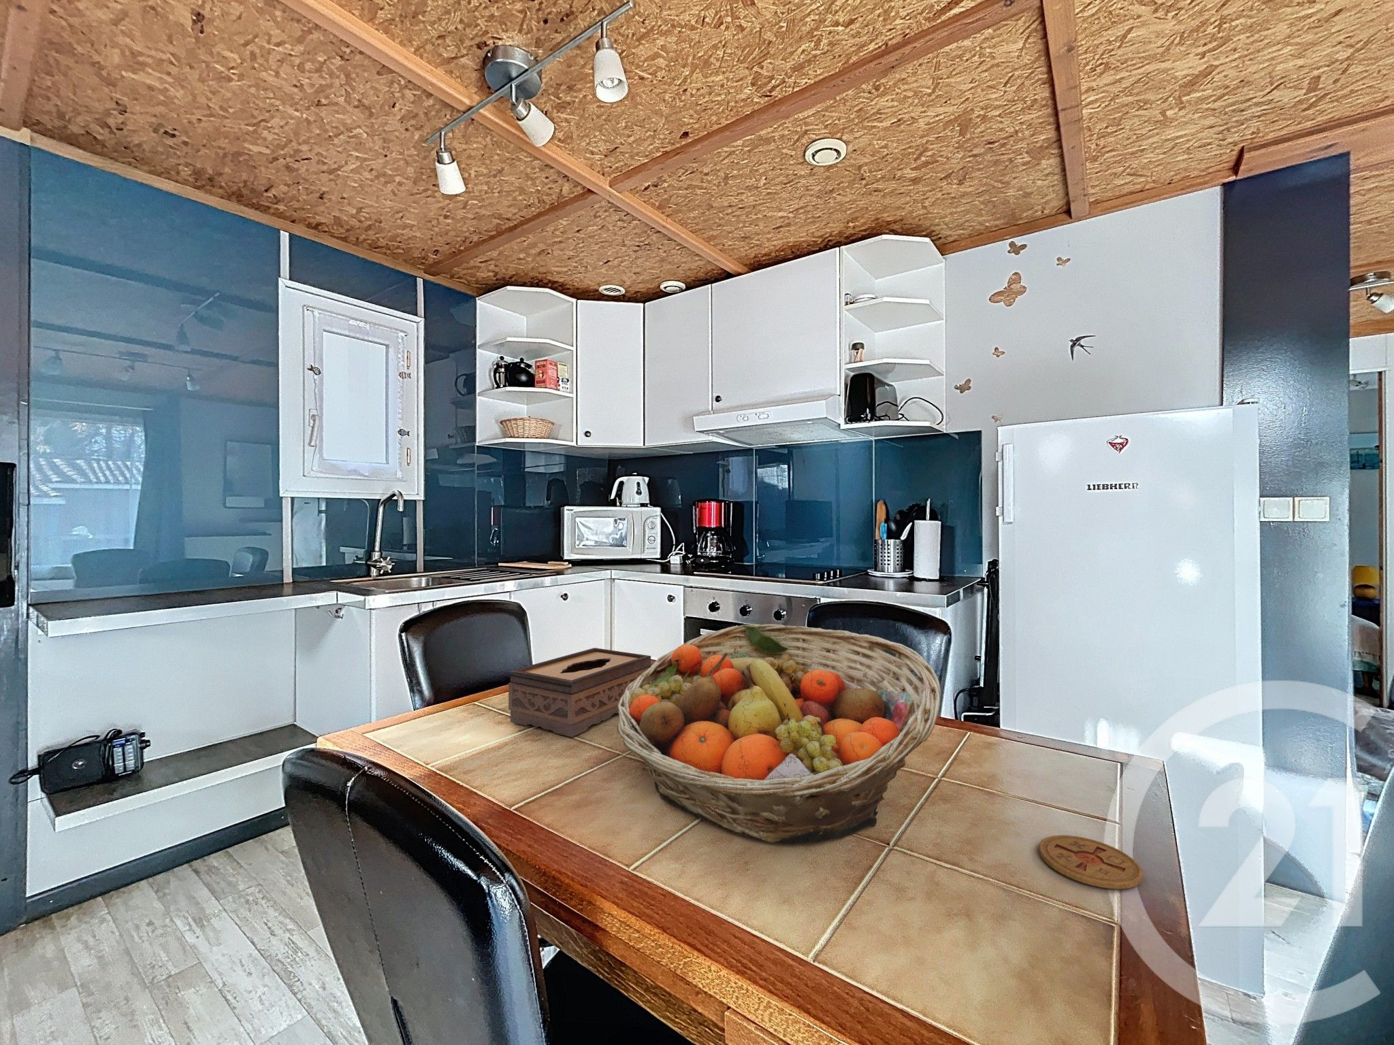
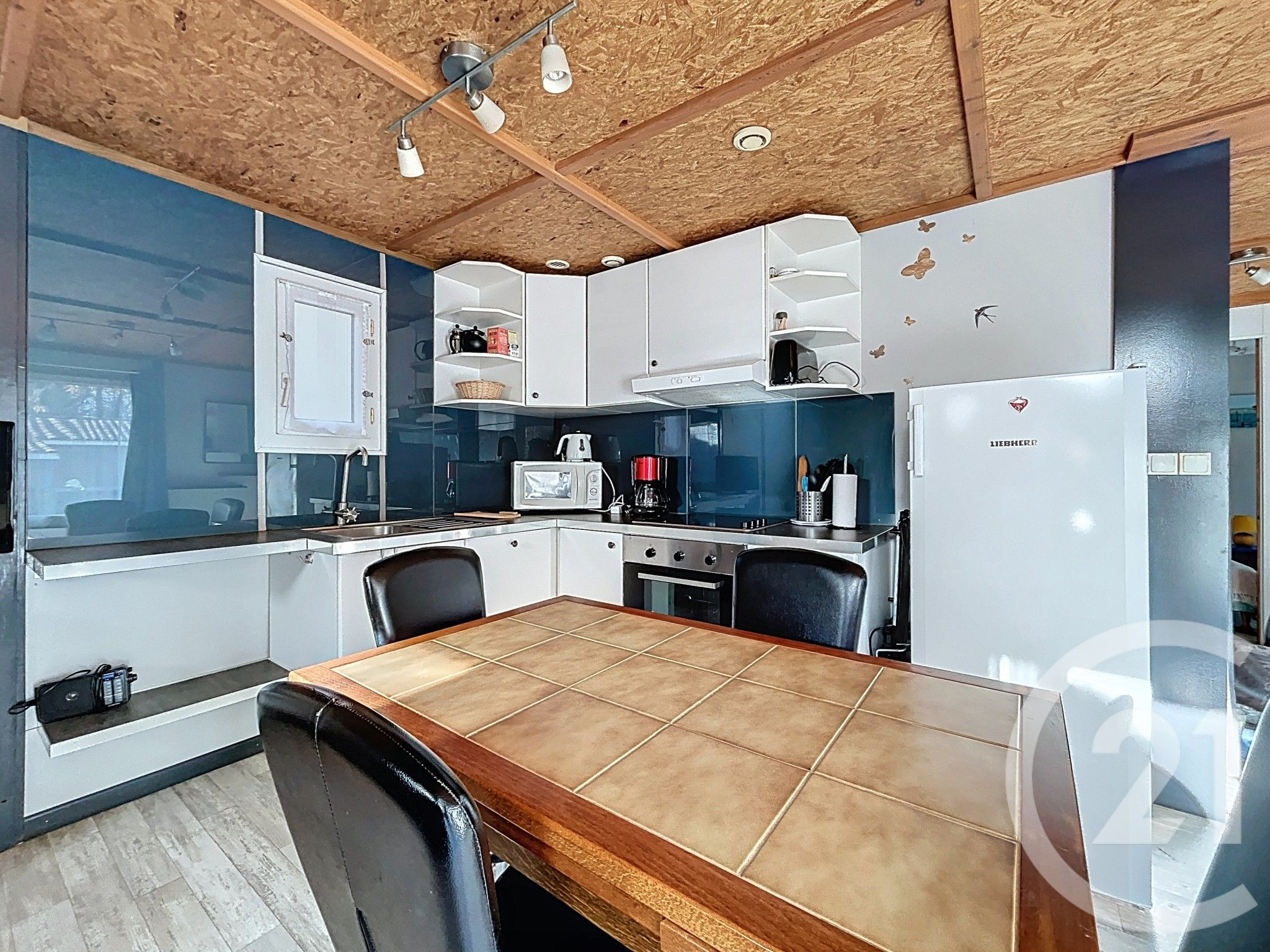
- coaster (1089, 859)
- tissue box (584, 686)
- fruit basket (767, 713)
